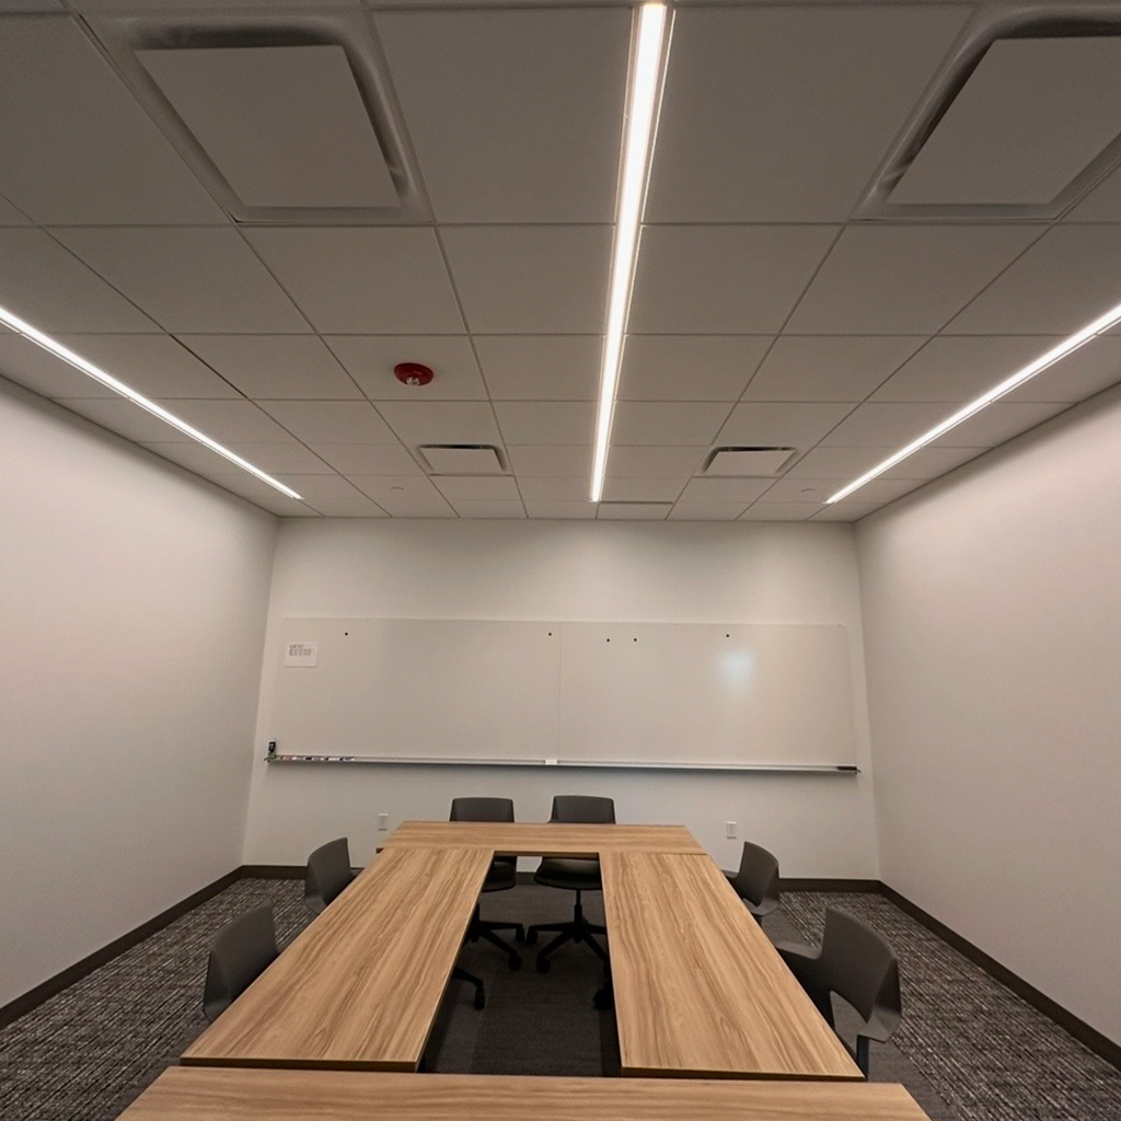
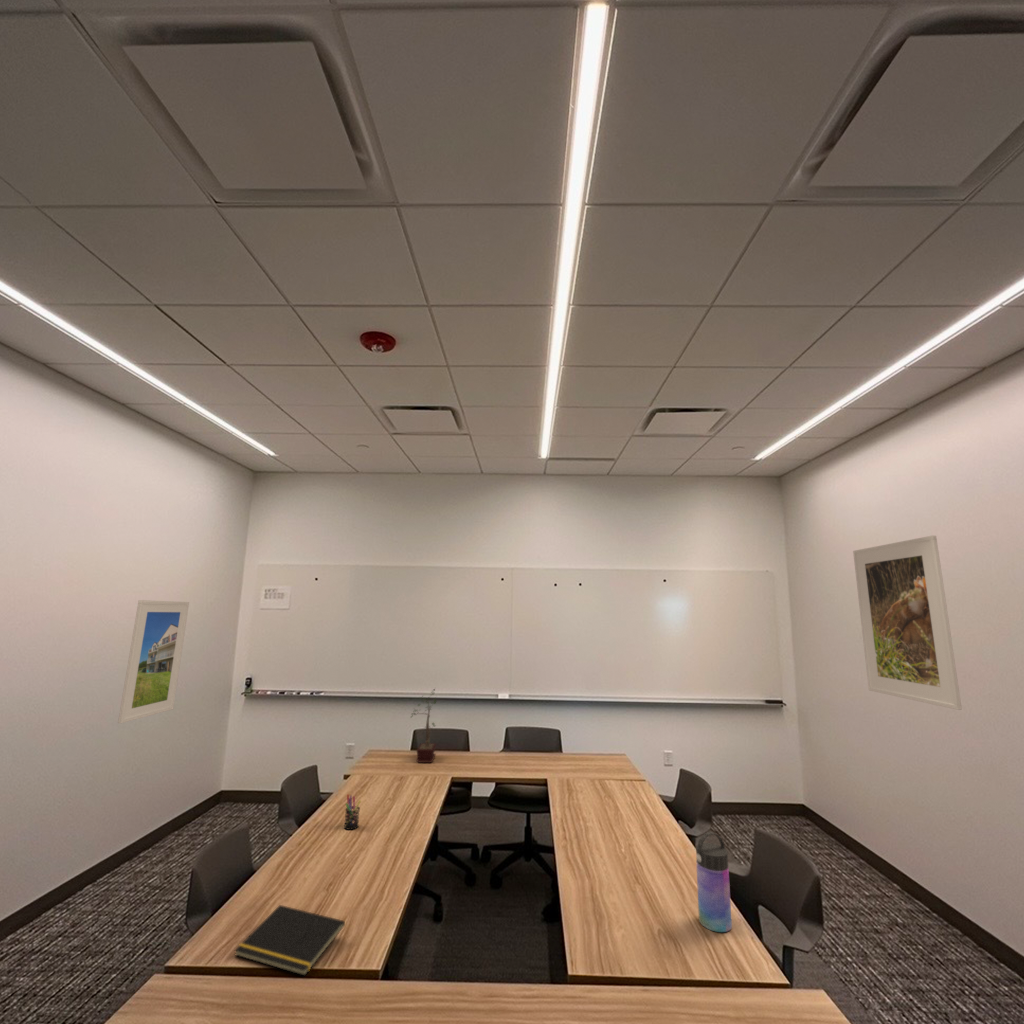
+ water bottle (713, 877)
+ pen holder (350, 811)
+ potted plant (426, 724)
+ notepad (291, 937)
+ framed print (156, 657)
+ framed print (899, 619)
